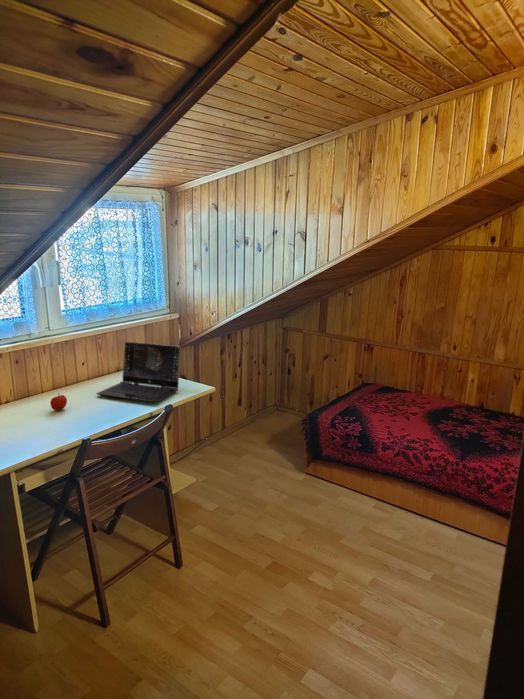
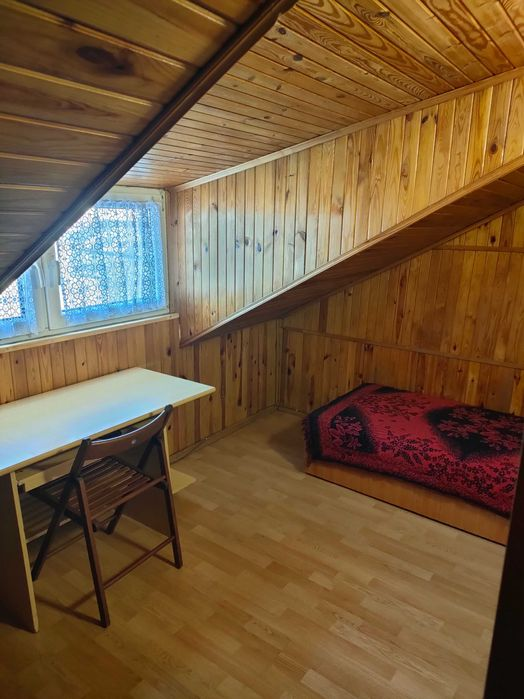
- laptop computer (139, 370)
- apple (58, 401)
